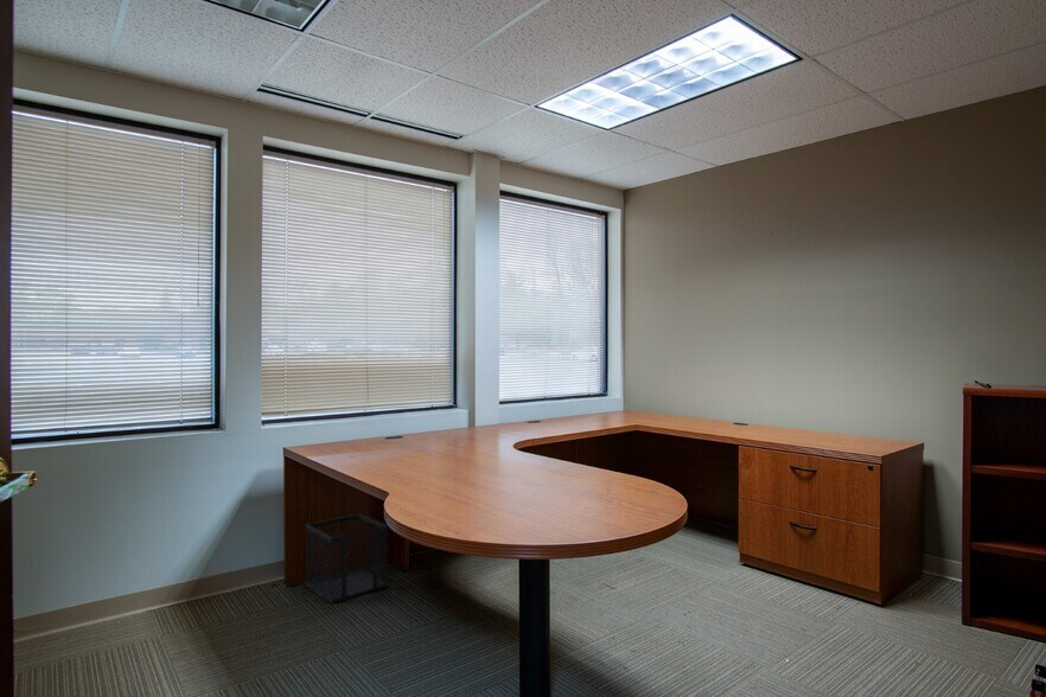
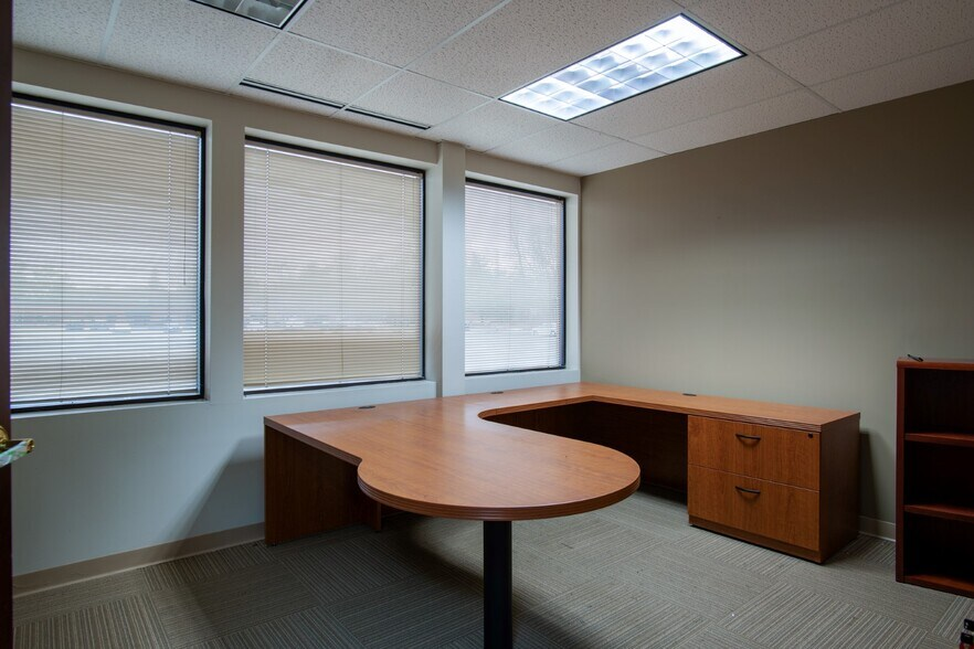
- wastebasket (346, 555)
